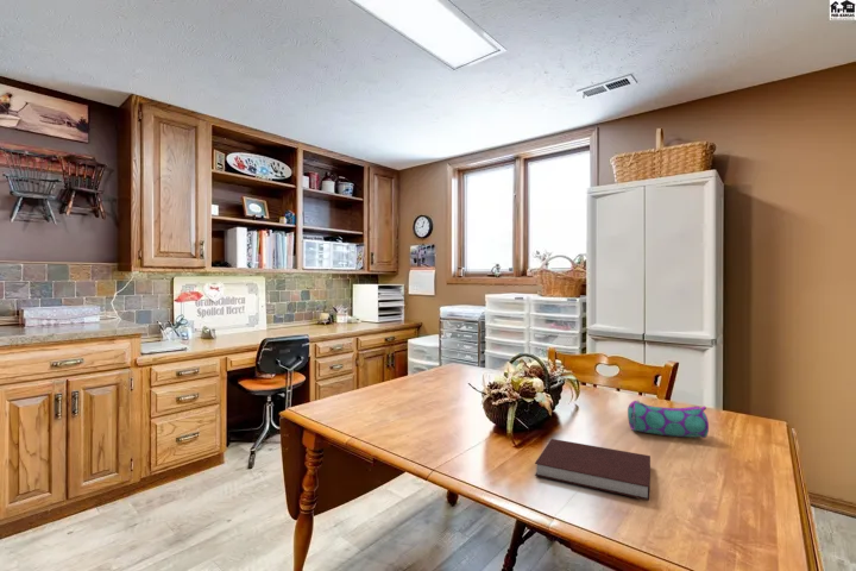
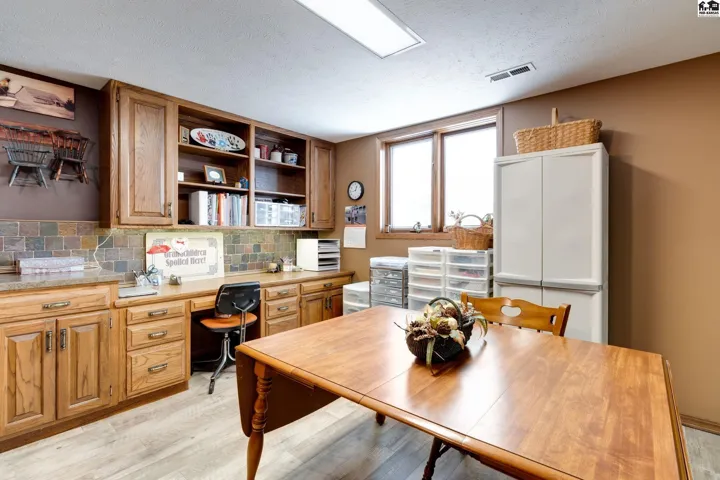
- notebook (593, 465)
- pencil case (666, 418)
